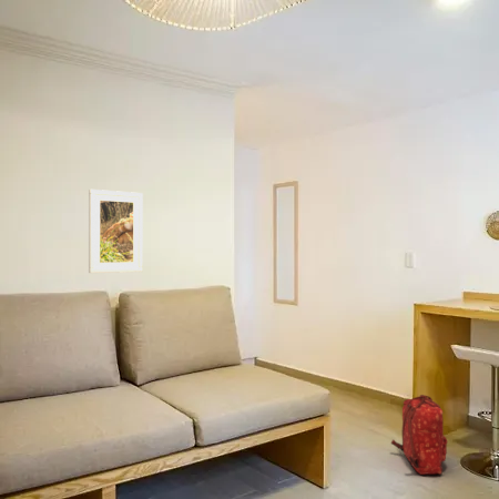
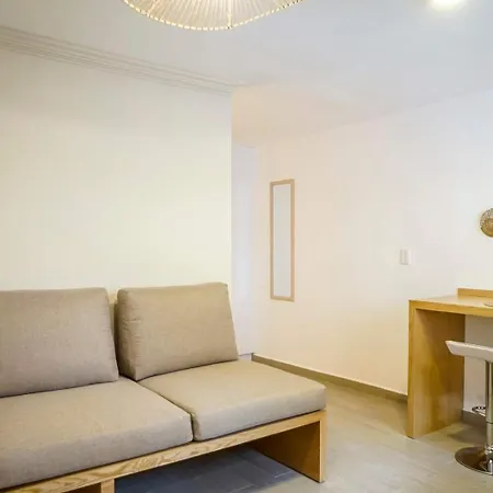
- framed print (116, 232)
- backpack (418, 430)
